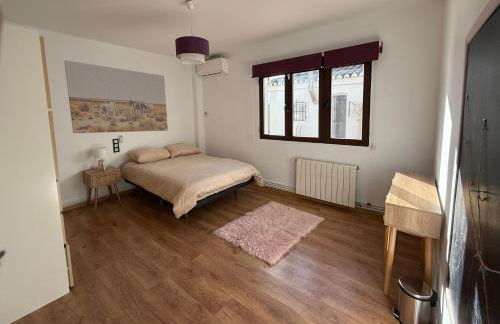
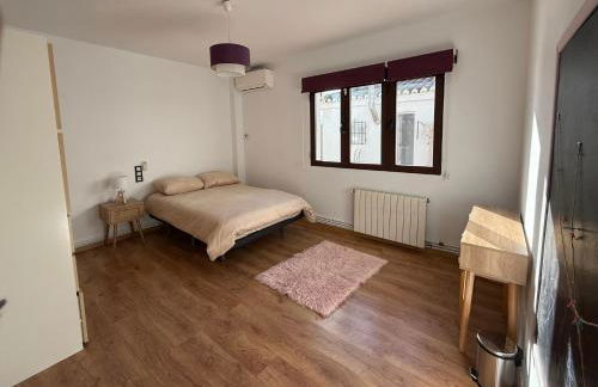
- wall art (124, 101)
